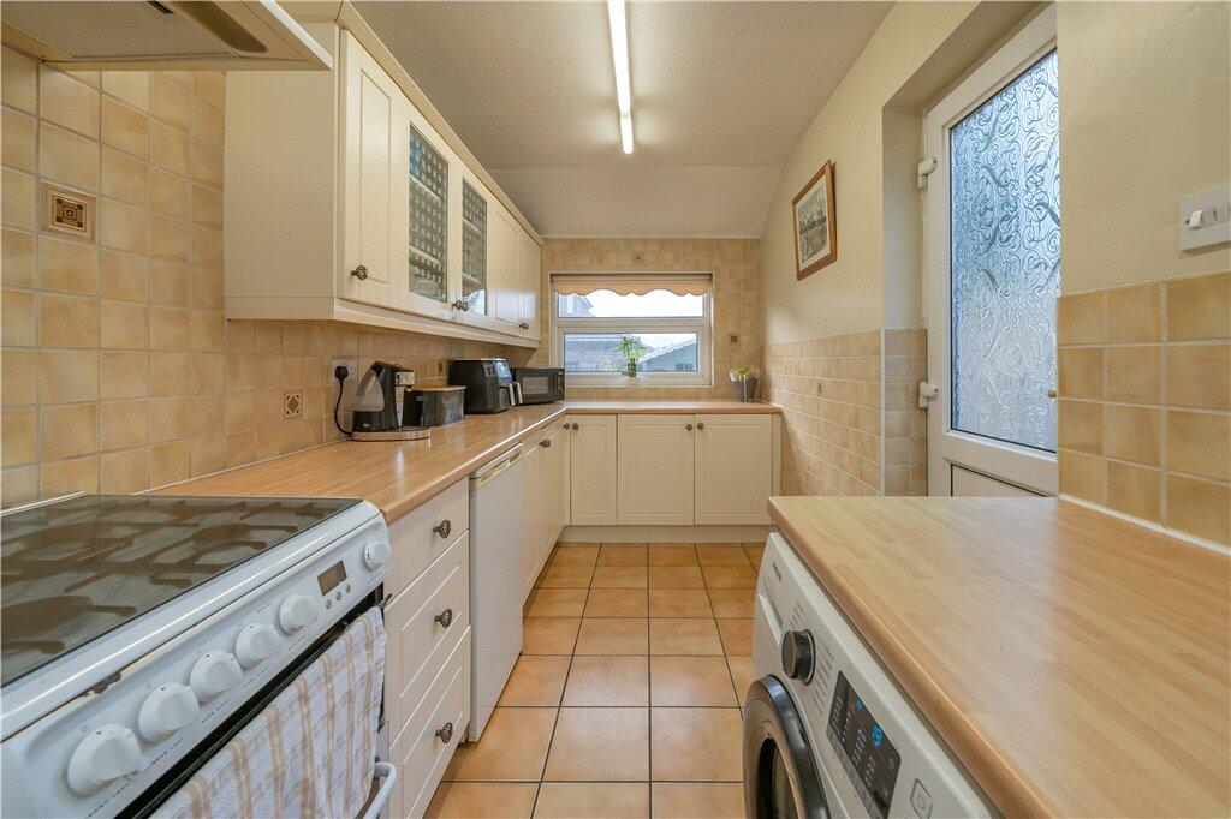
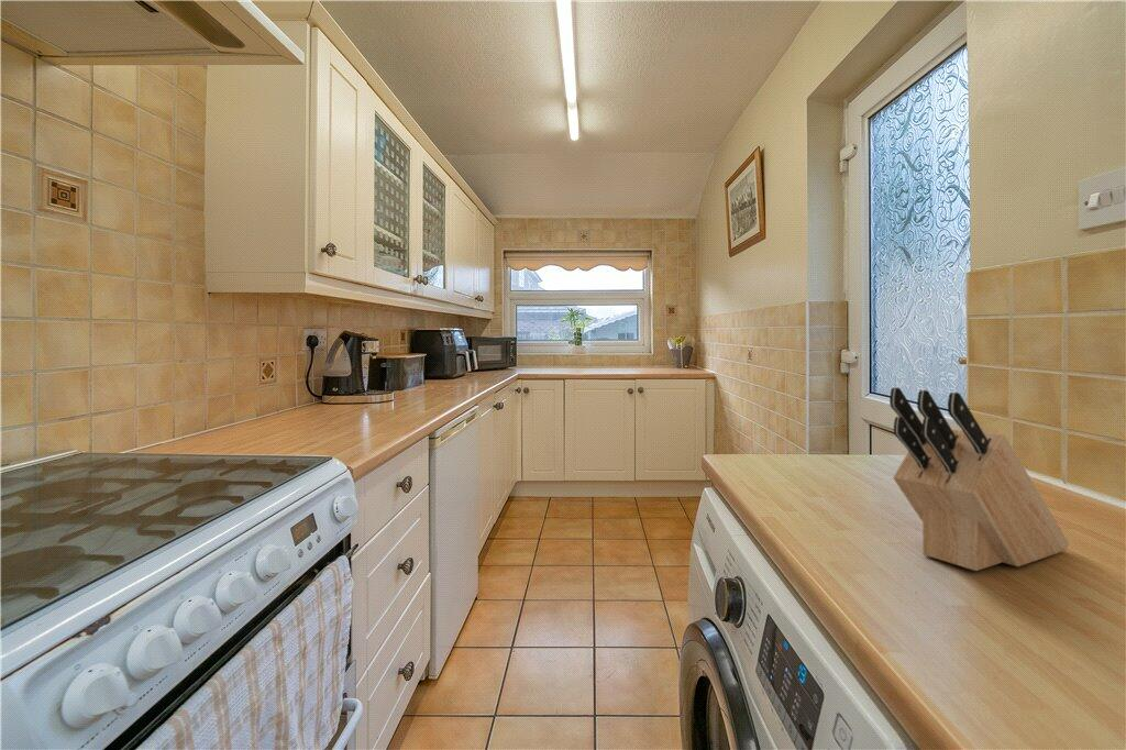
+ knife block (973, 471)
